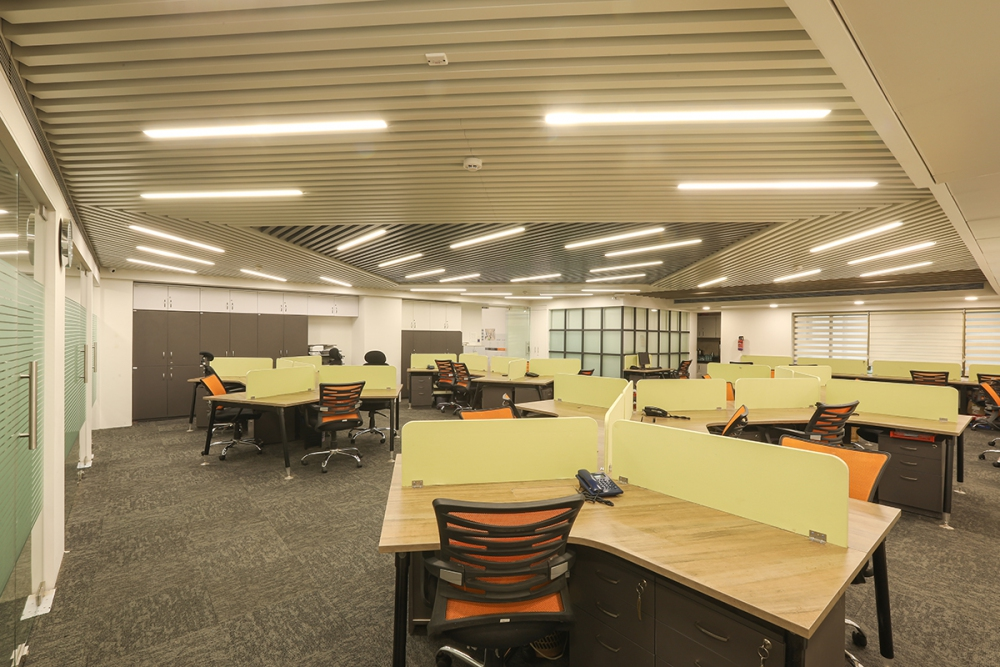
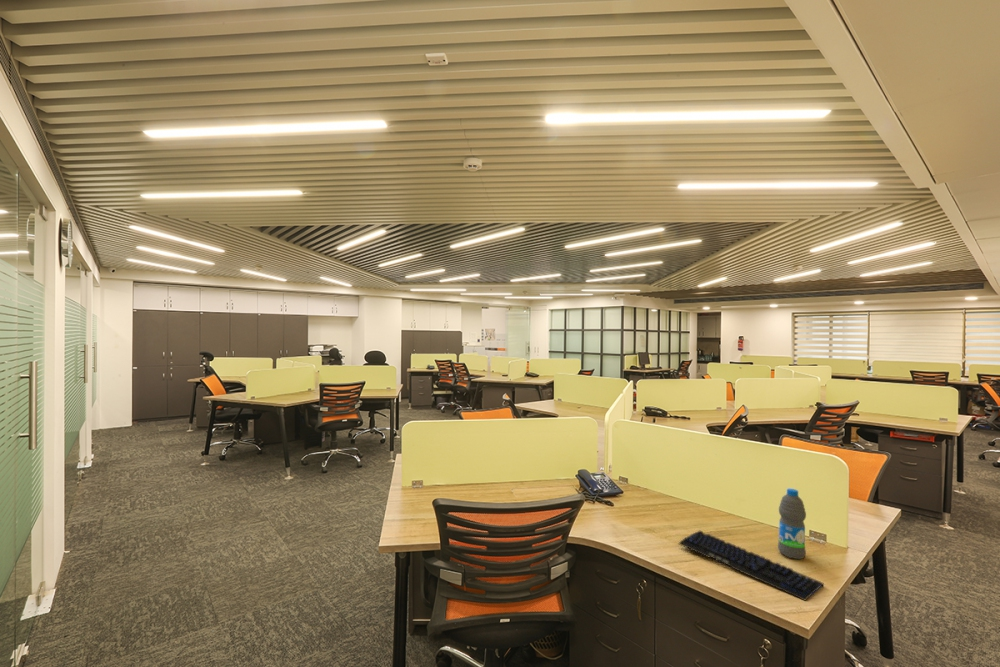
+ keyboard (744, 561)
+ water bottle (792, 522)
